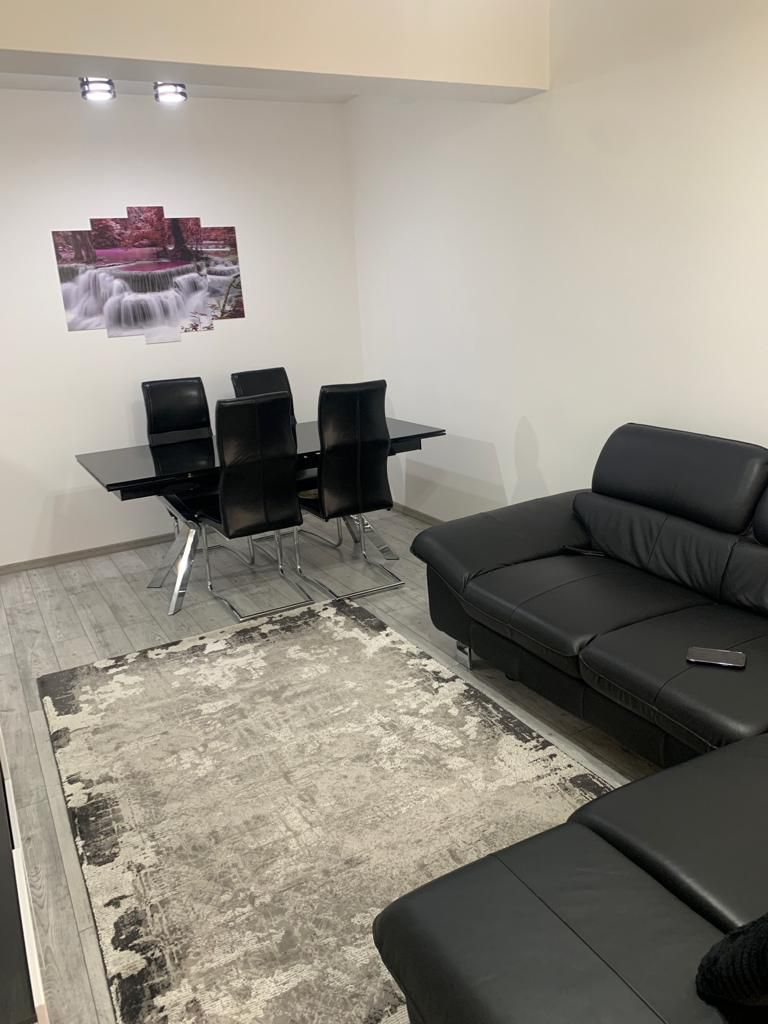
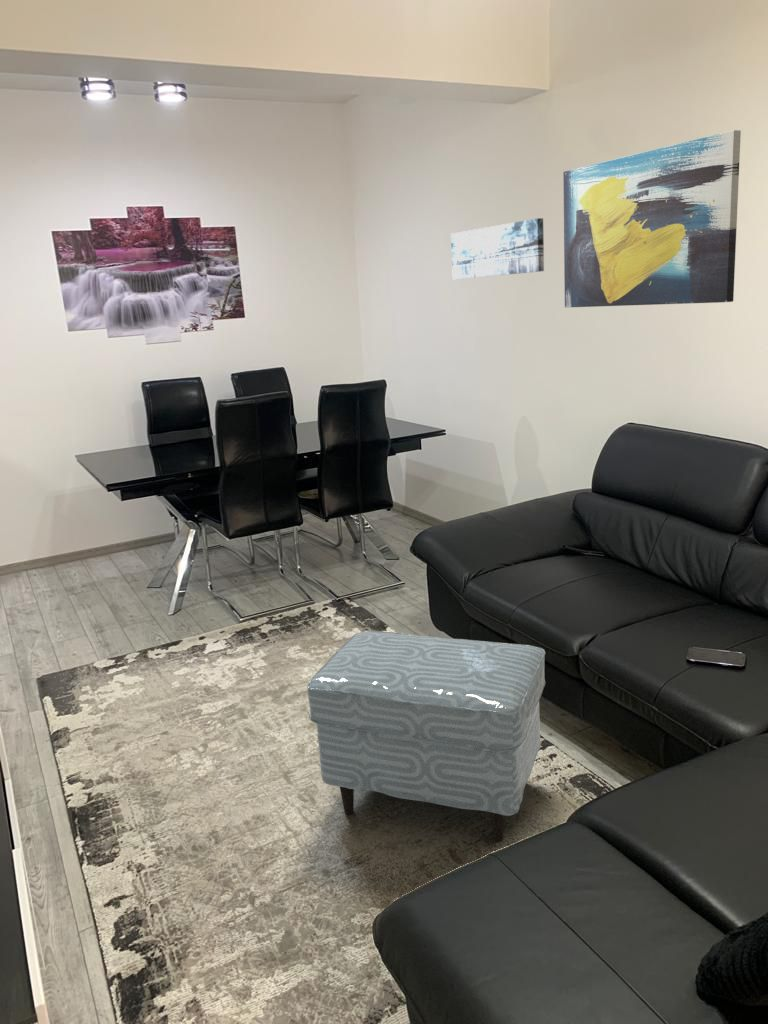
+ wall art (640, 230)
+ wall art (494, 251)
+ footstool (431, 729)
